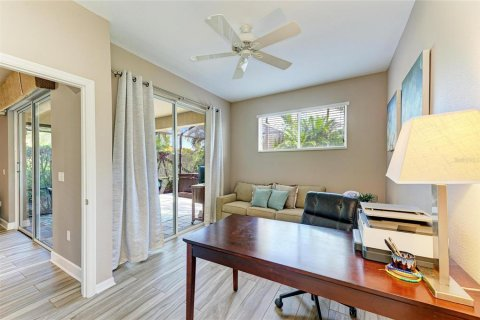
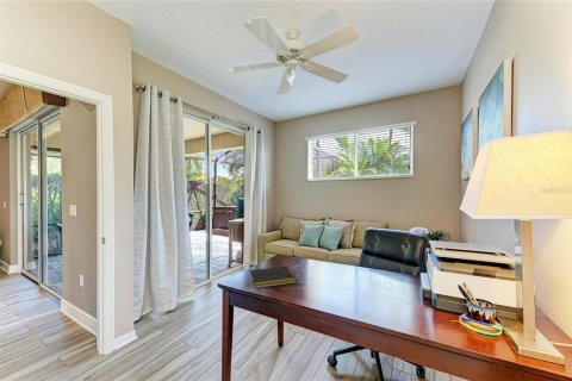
+ notepad (272, 276)
